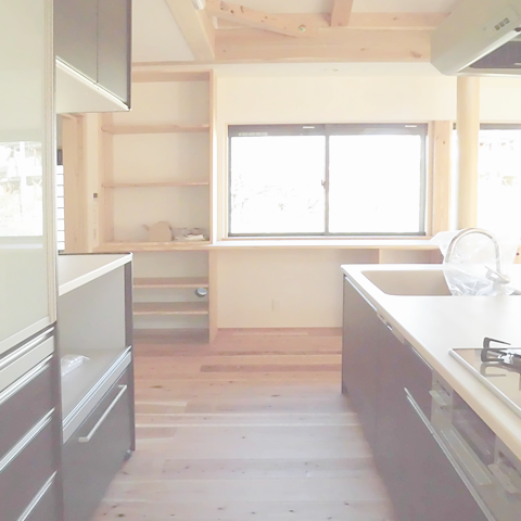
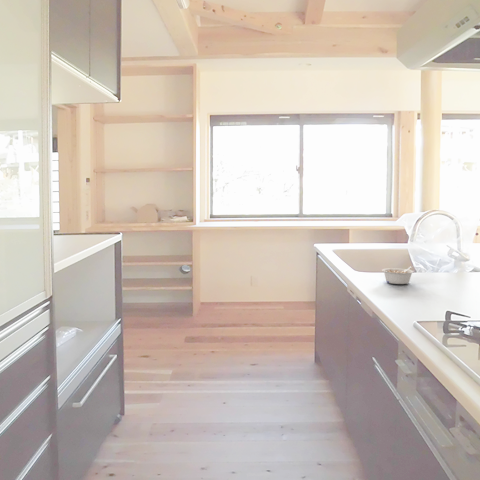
+ legume (397, 275)
